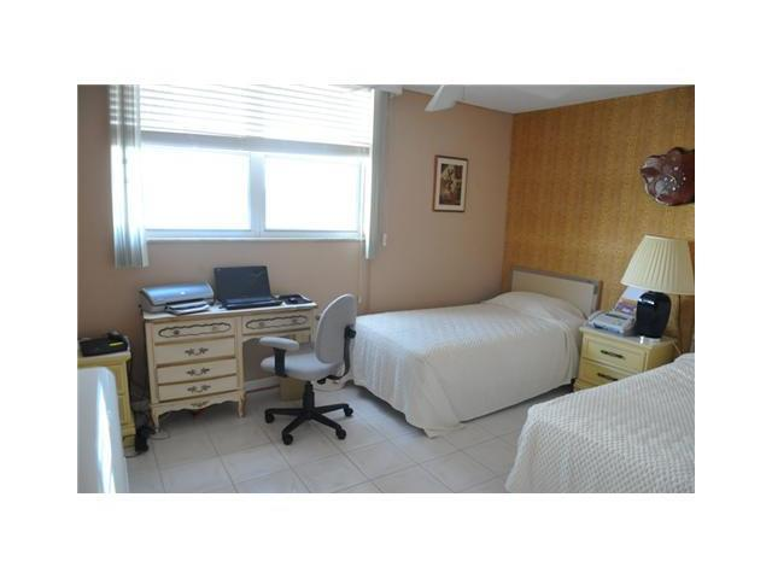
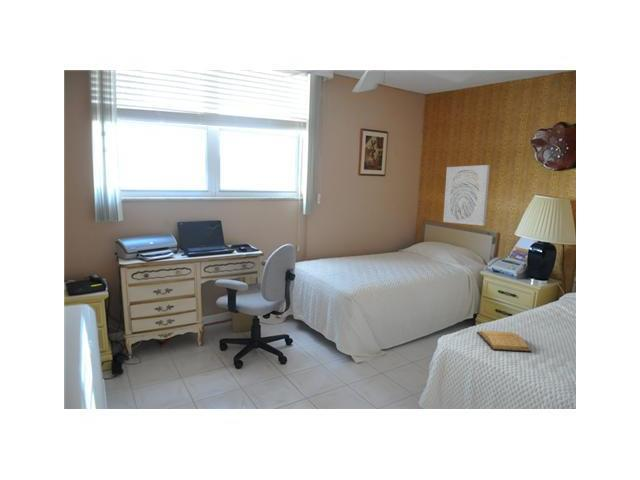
+ book (502, 338)
+ wall art (465, 195)
